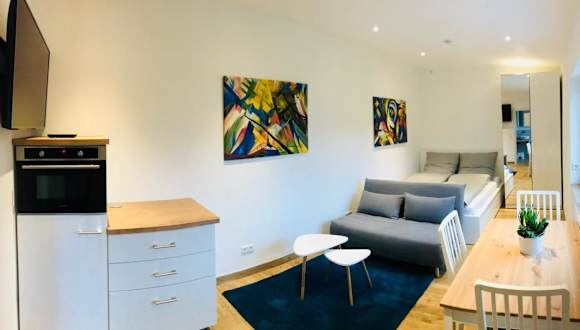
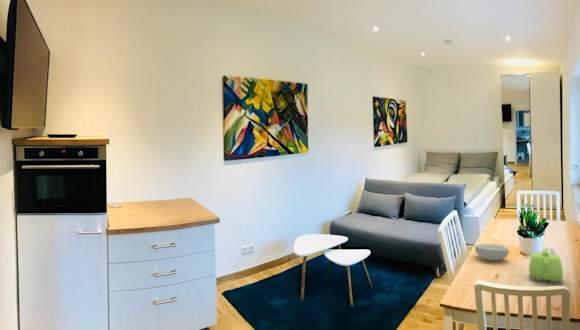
+ cereal bowl (491, 252)
+ teapot (545, 264)
